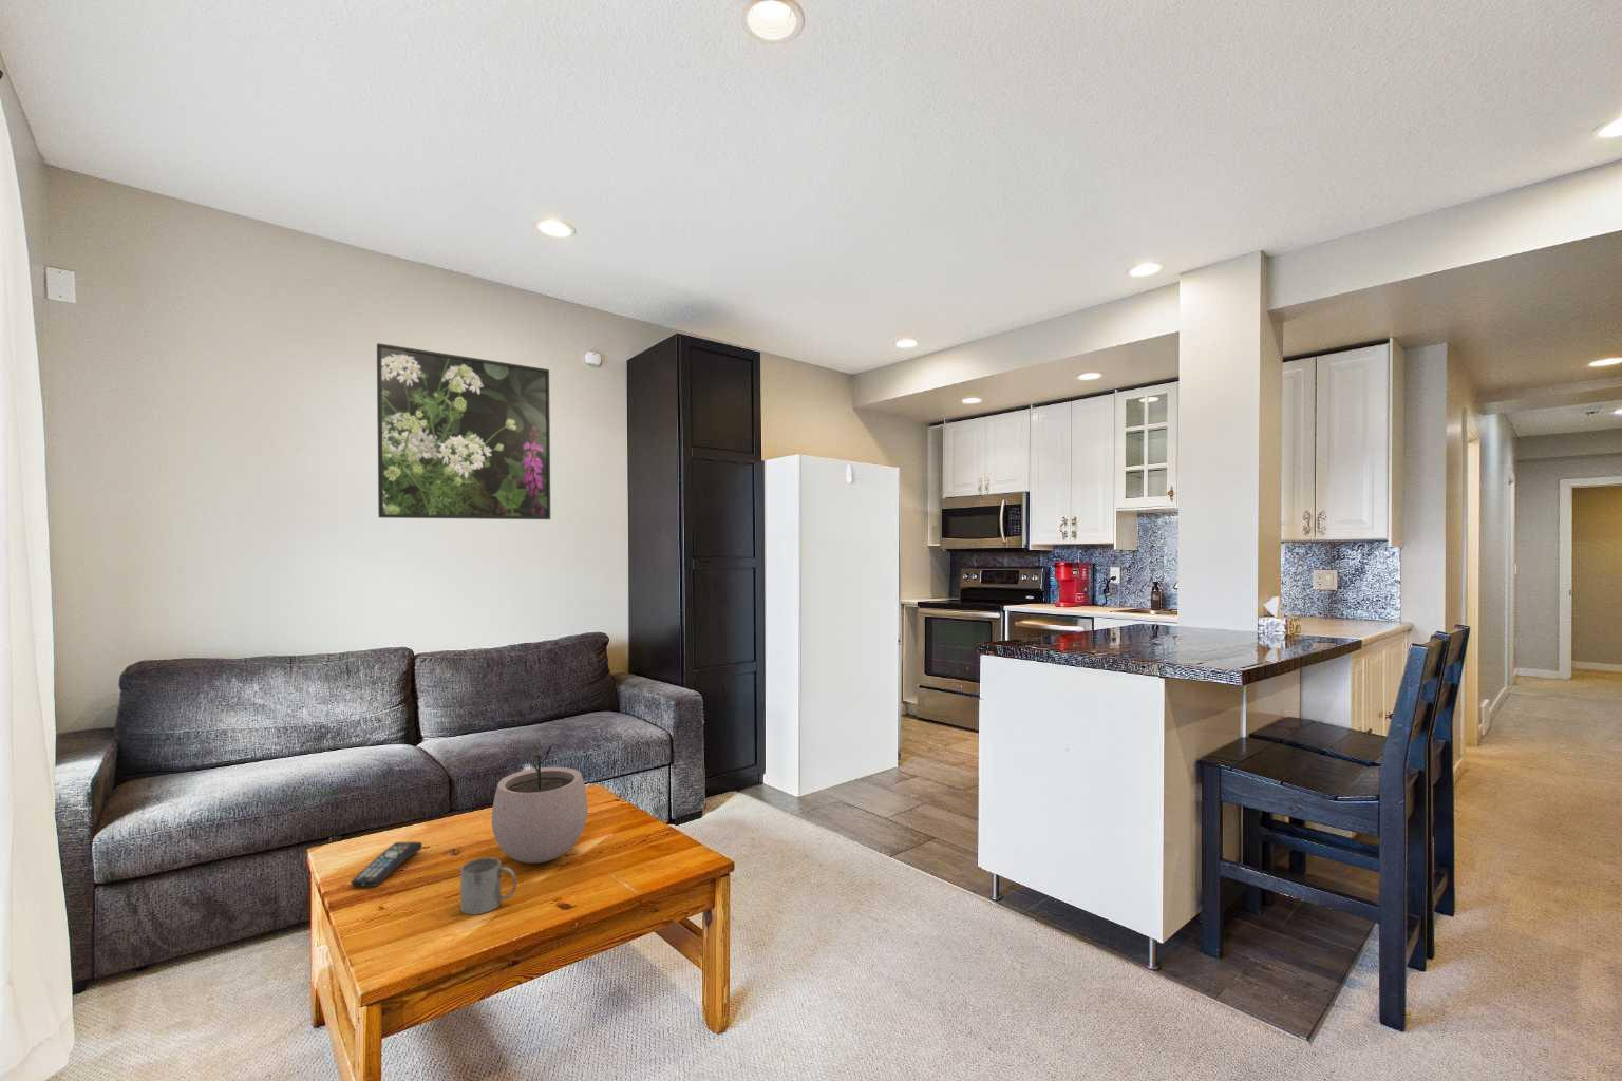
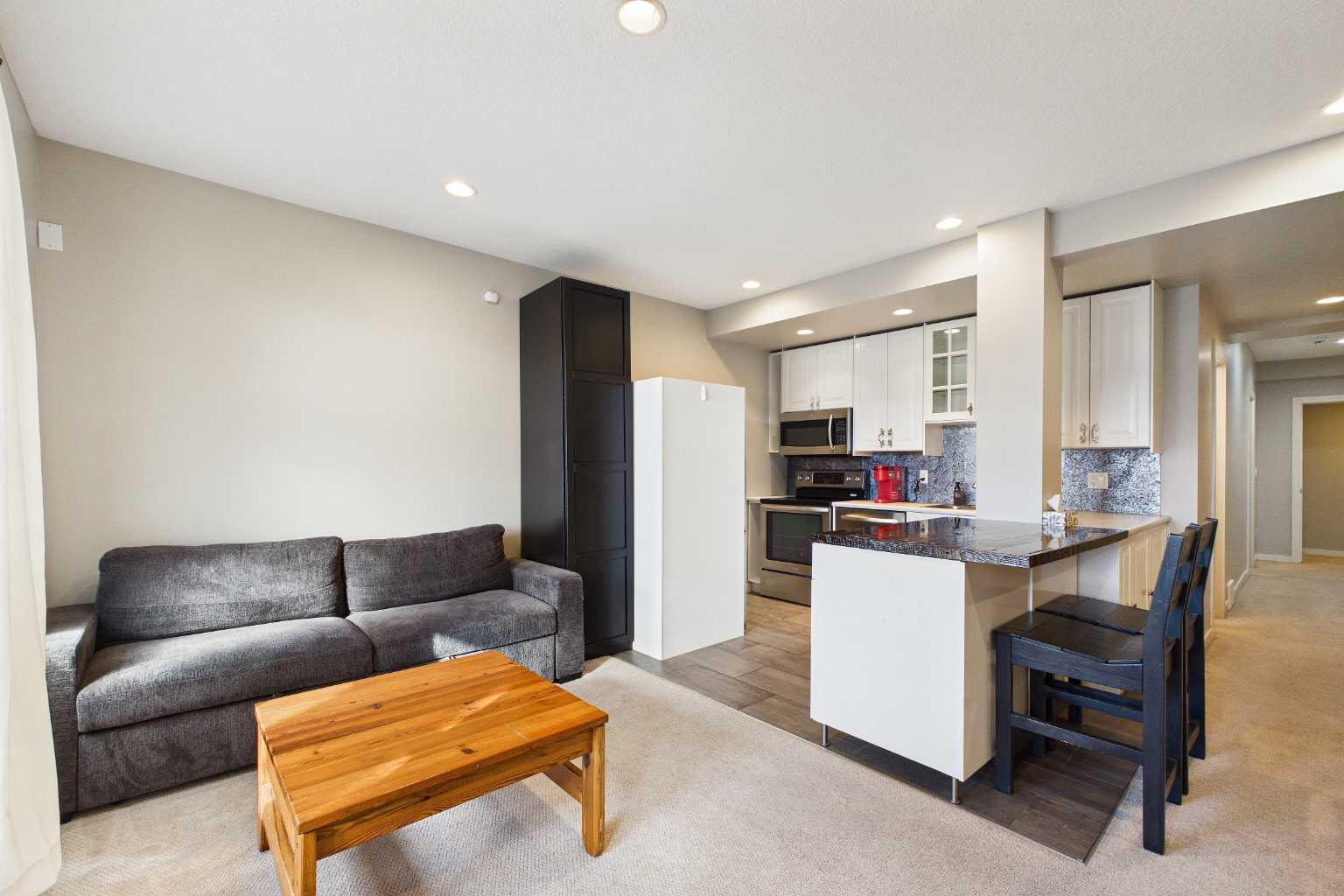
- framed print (469, 438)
- remote control (389, 861)
- plant pot (539, 800)
- mug (489, 884)
